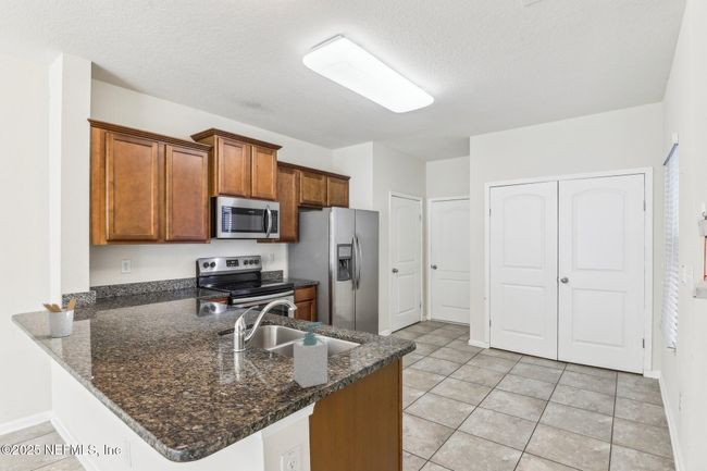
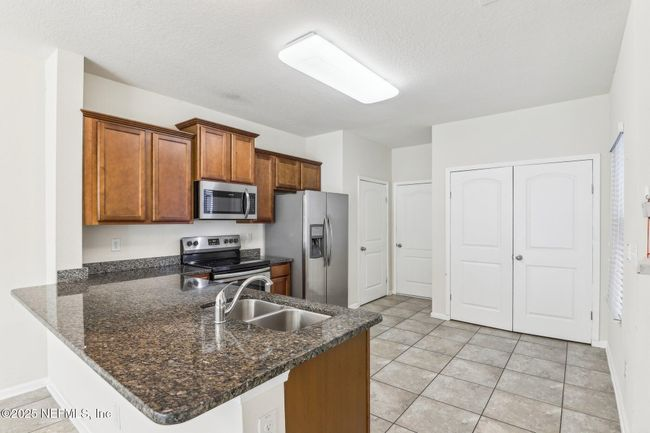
- soap bottle (310, 351)
- utensil holder (58, 318)
